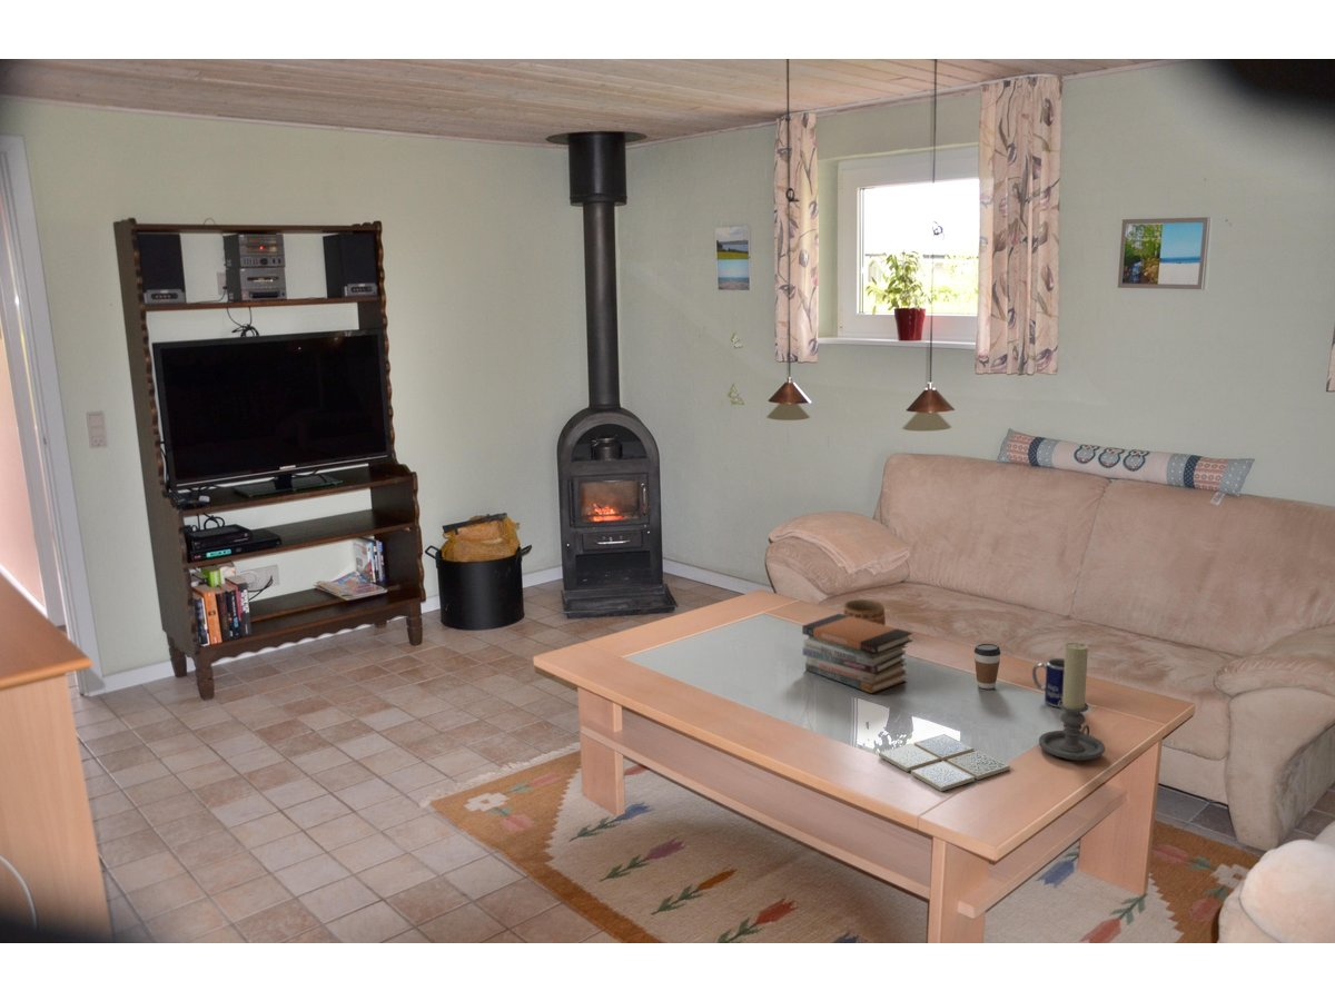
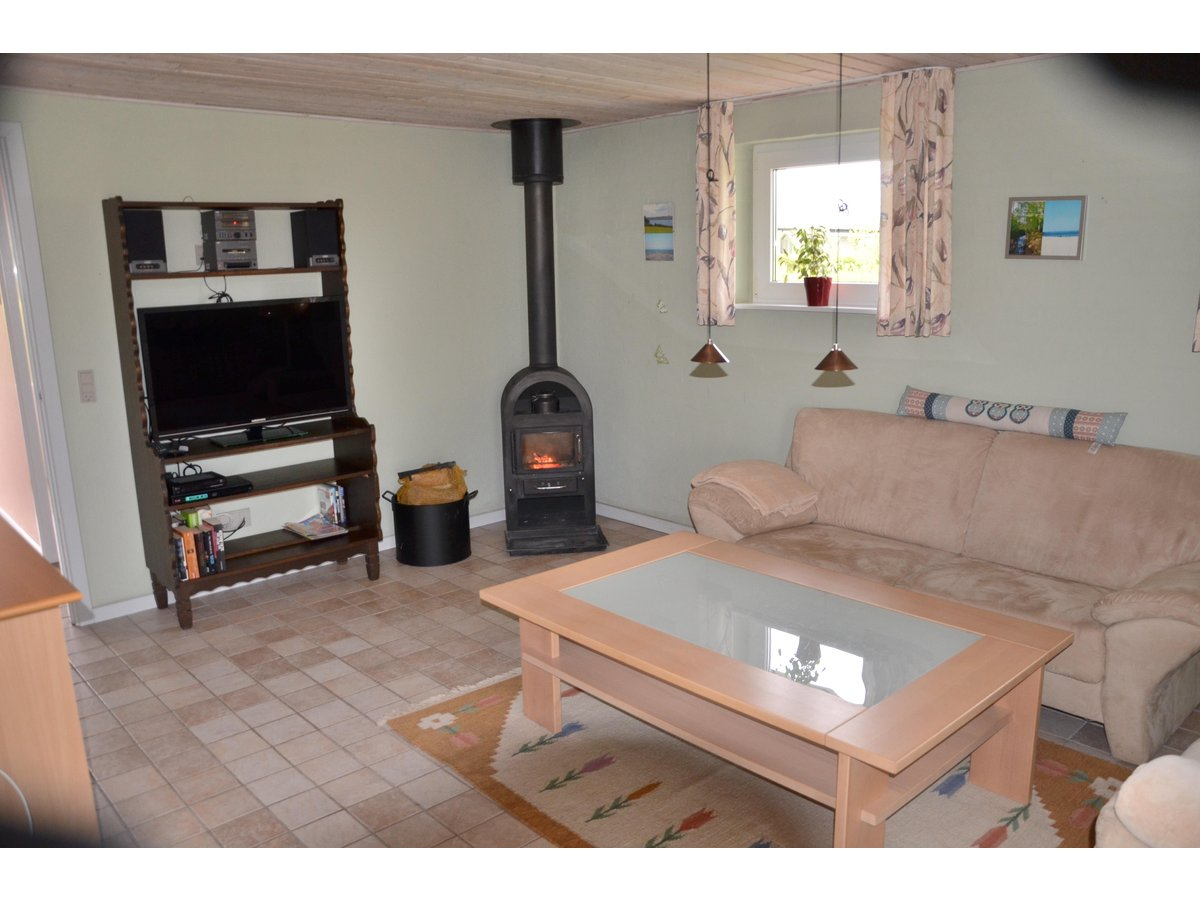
- candle holder (1076, 696)
- mug (1054, 681)
- drink coaster (942, 761)
- coffee cup (987, 666)
- bowl (864, 620)
- book stack (854, 652)
